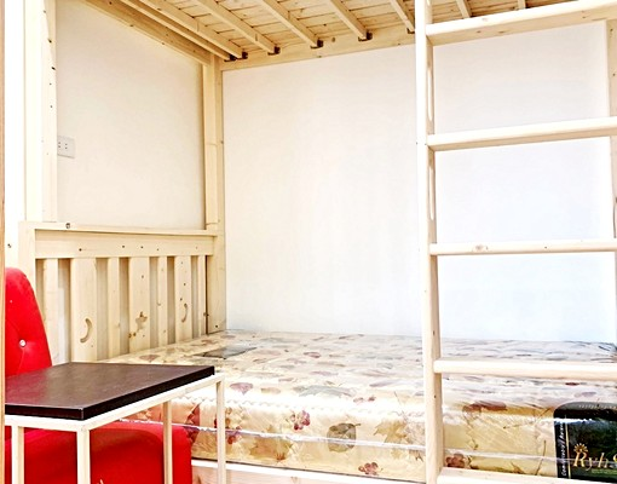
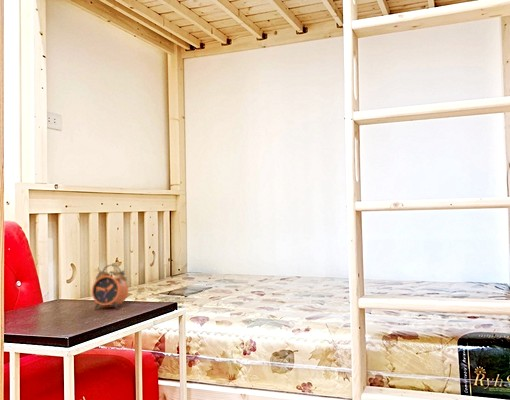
+ alarm clock (110, 286)
